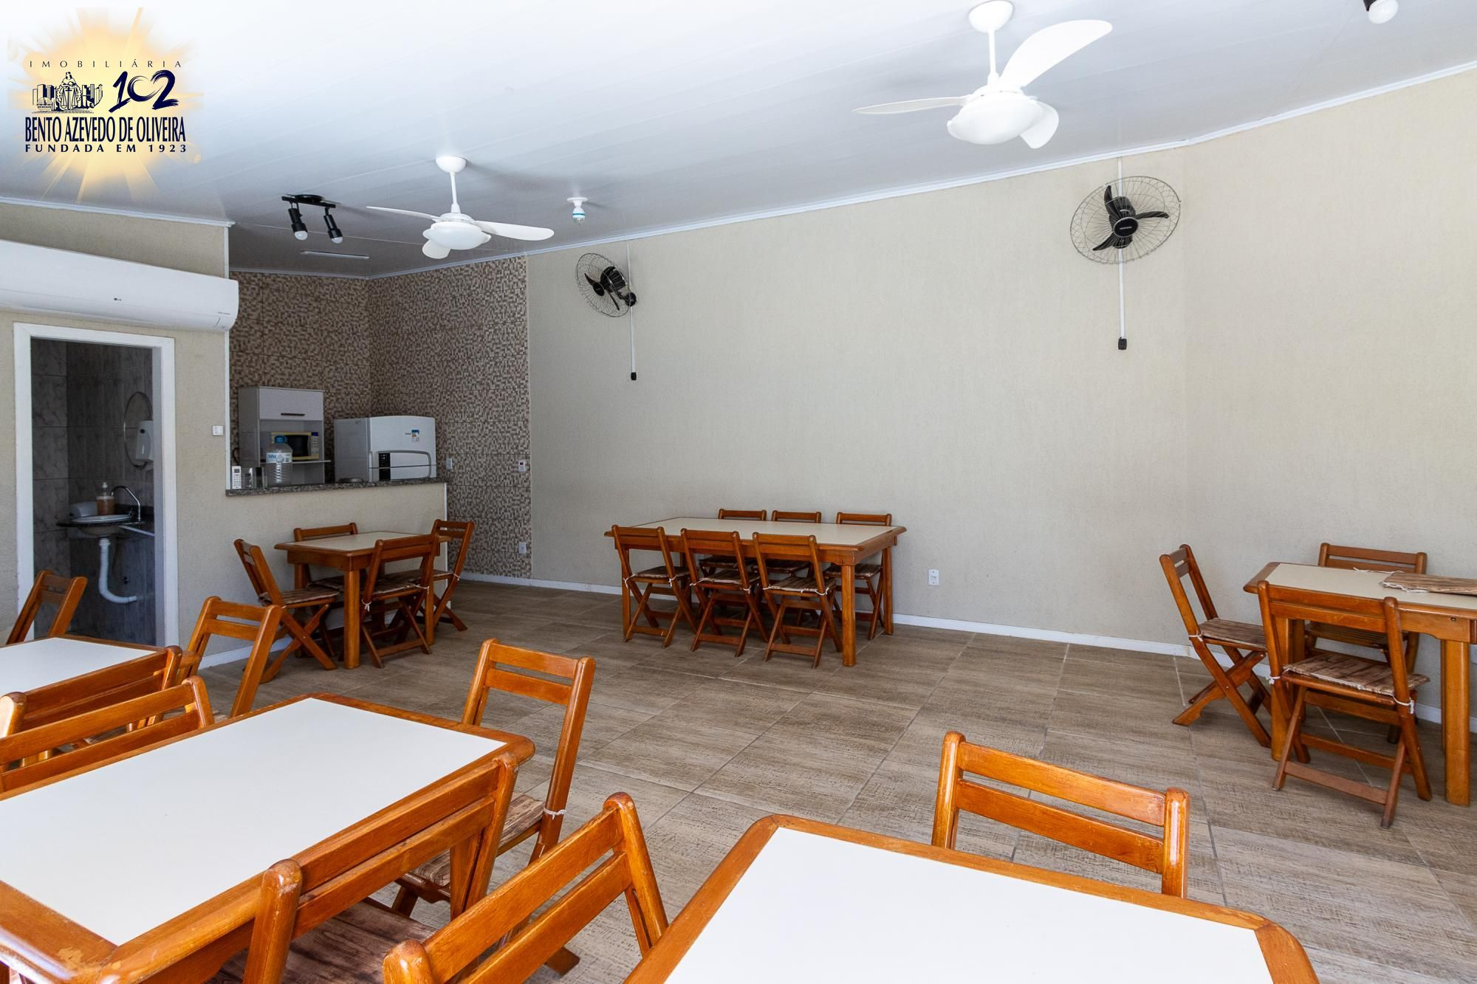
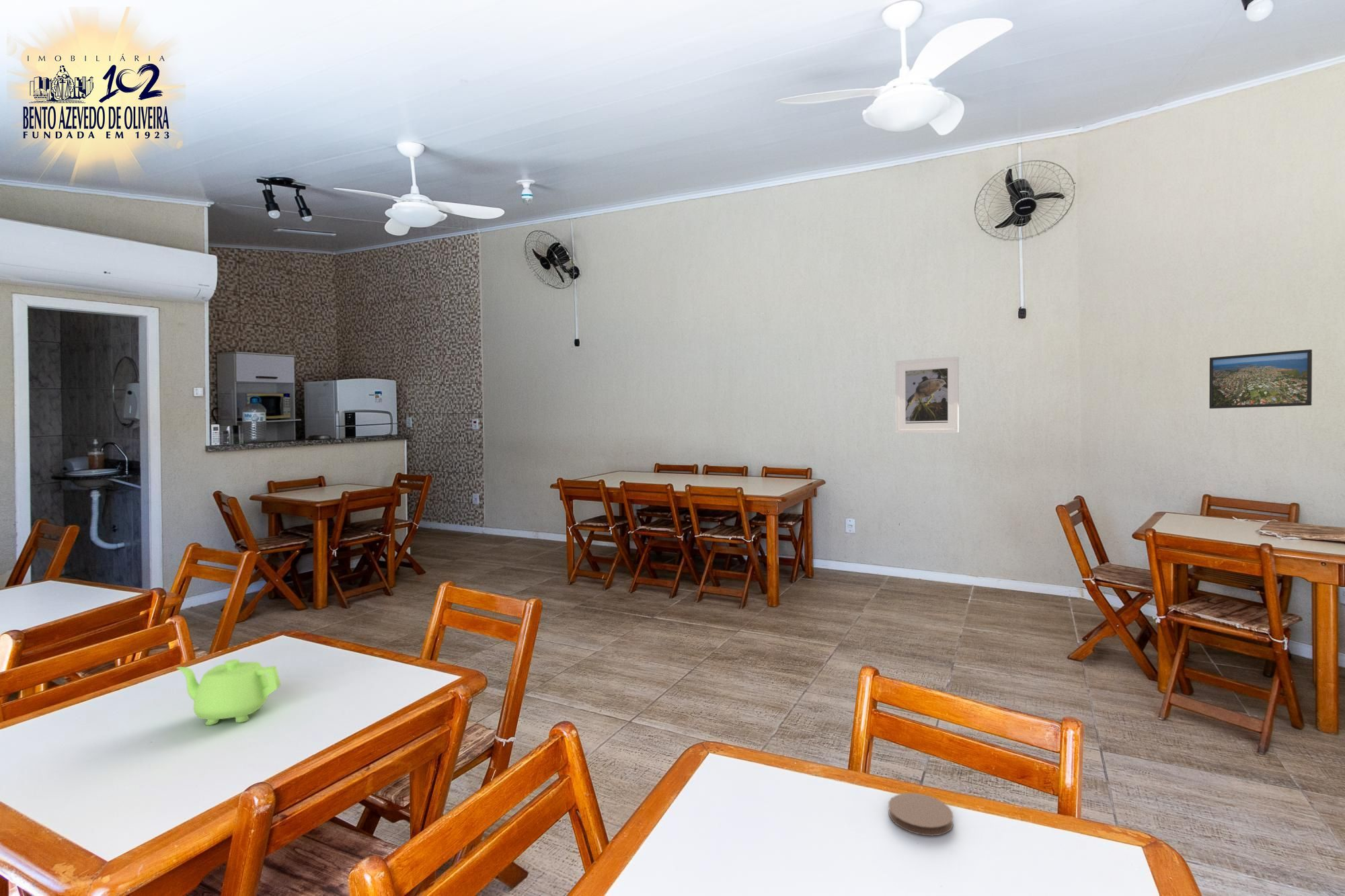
+ teapot (229, 688)
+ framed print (926, 395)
+ coaster (920, 813)
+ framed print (1258, 380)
